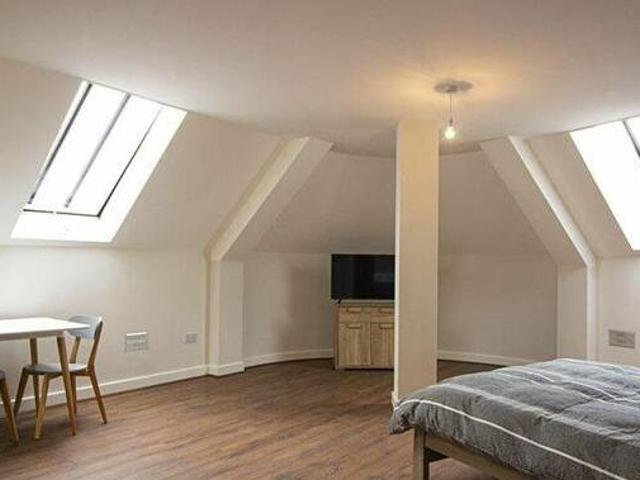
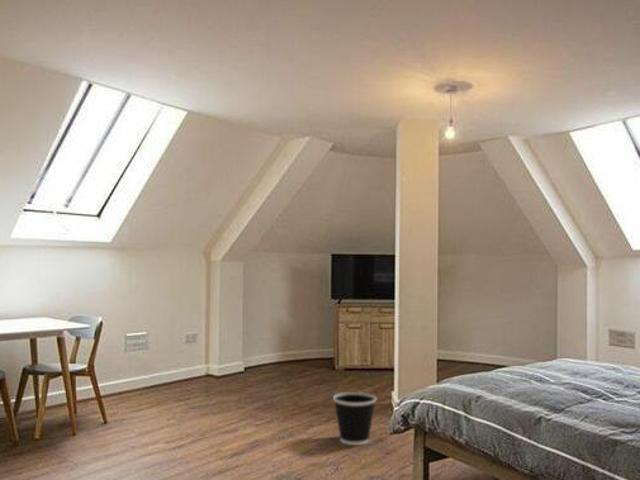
+ wastebasket (354, 418)
